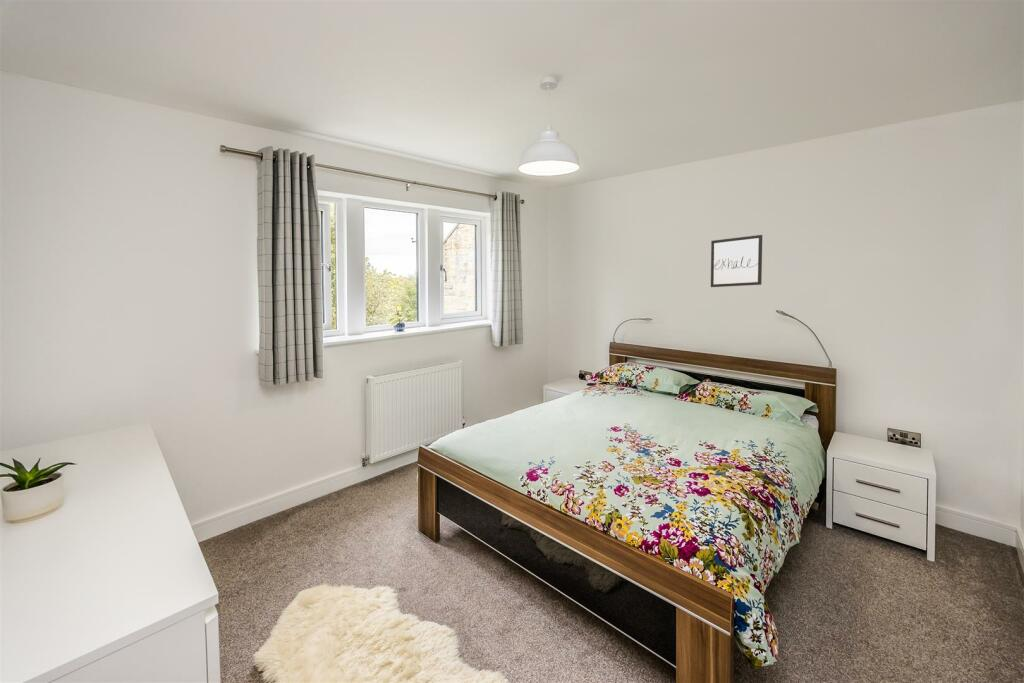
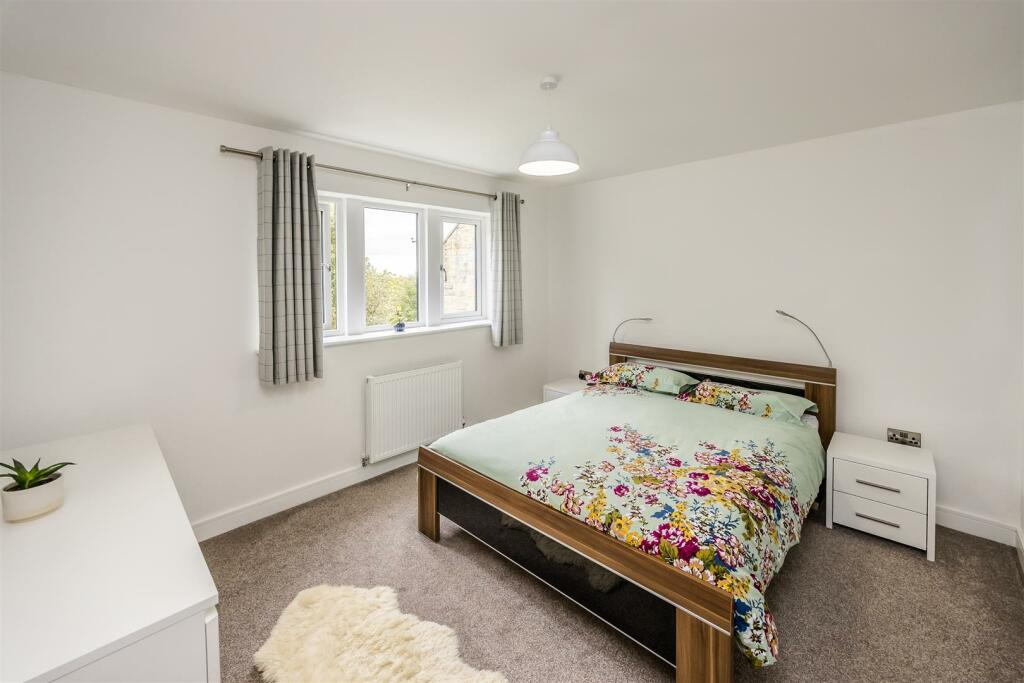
- wall art (735, 262)
